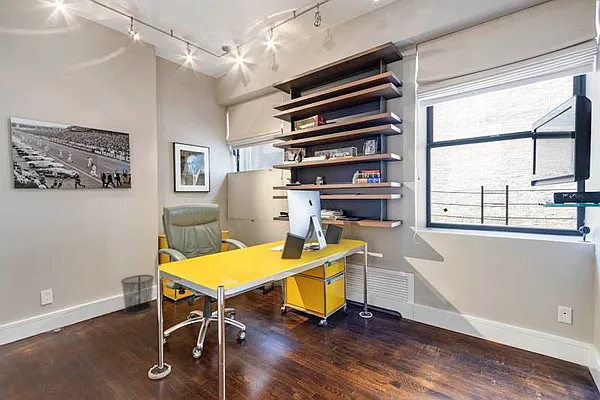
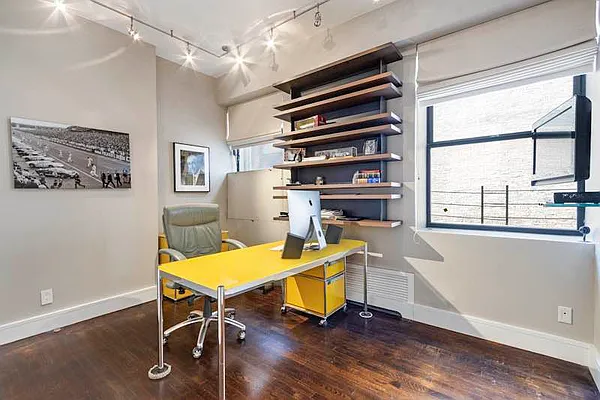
- waste bin (138, 293)
